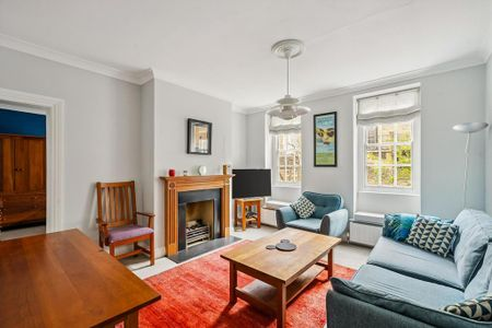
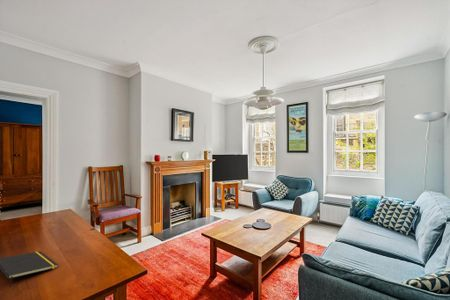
+ notepad (26, 263)
